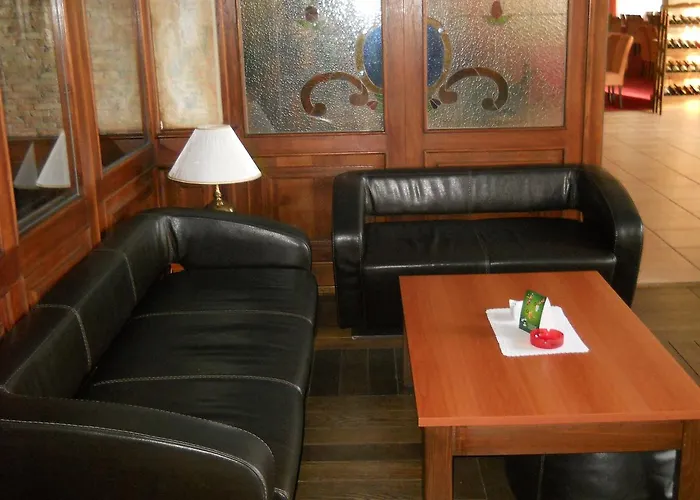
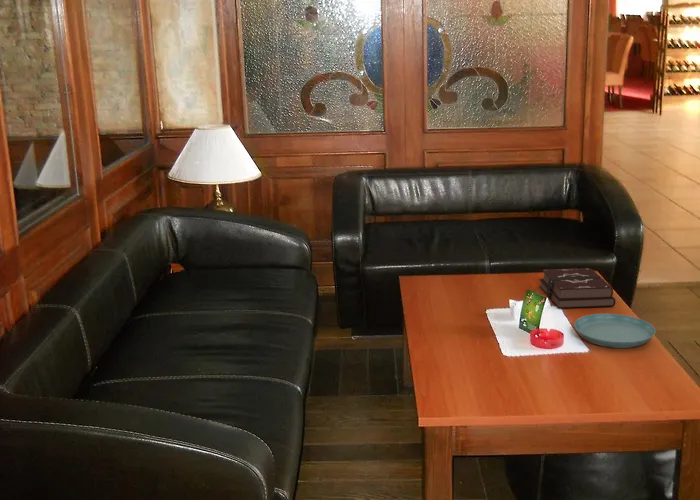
+ saucer (613, 331)
+ hardback book (575, 286)
